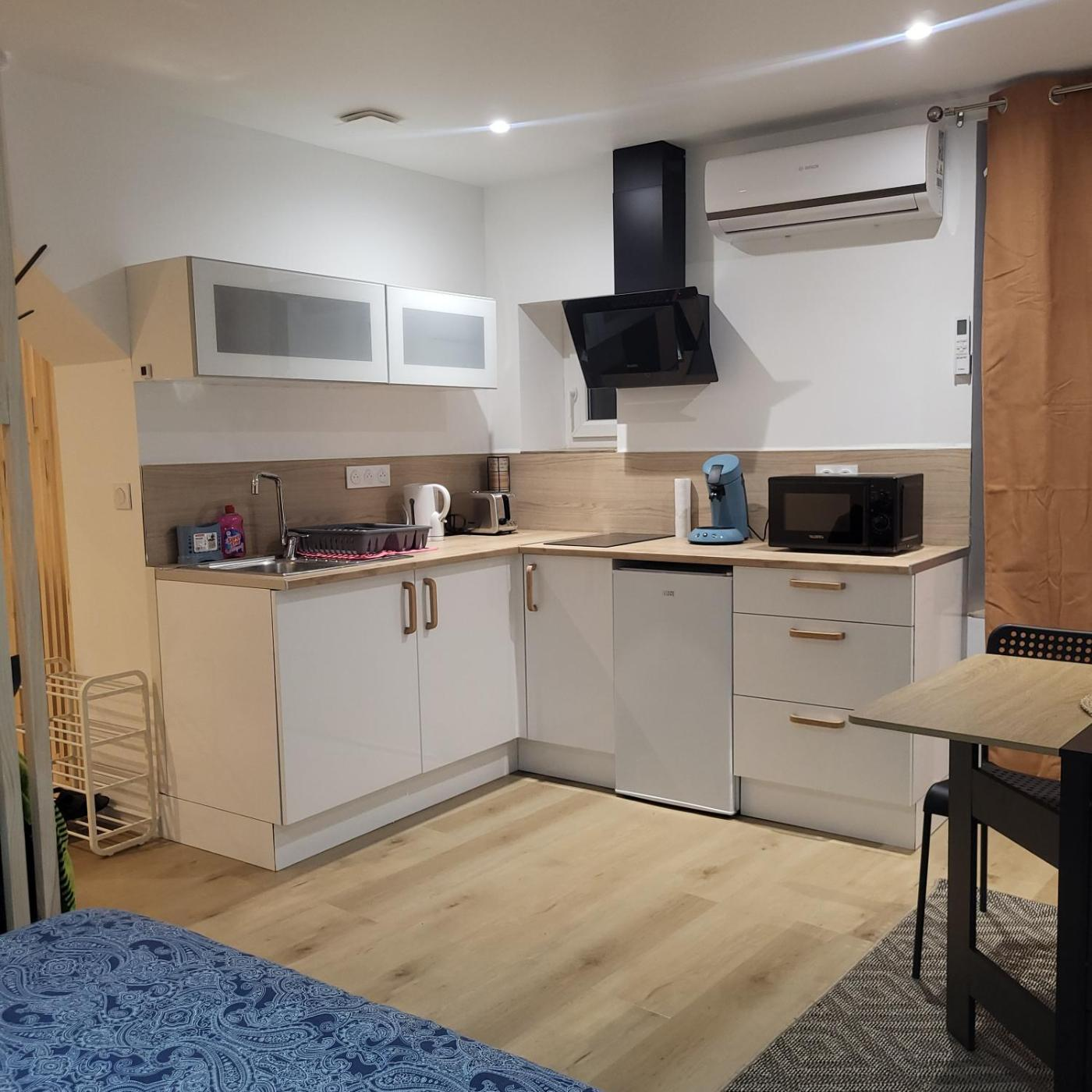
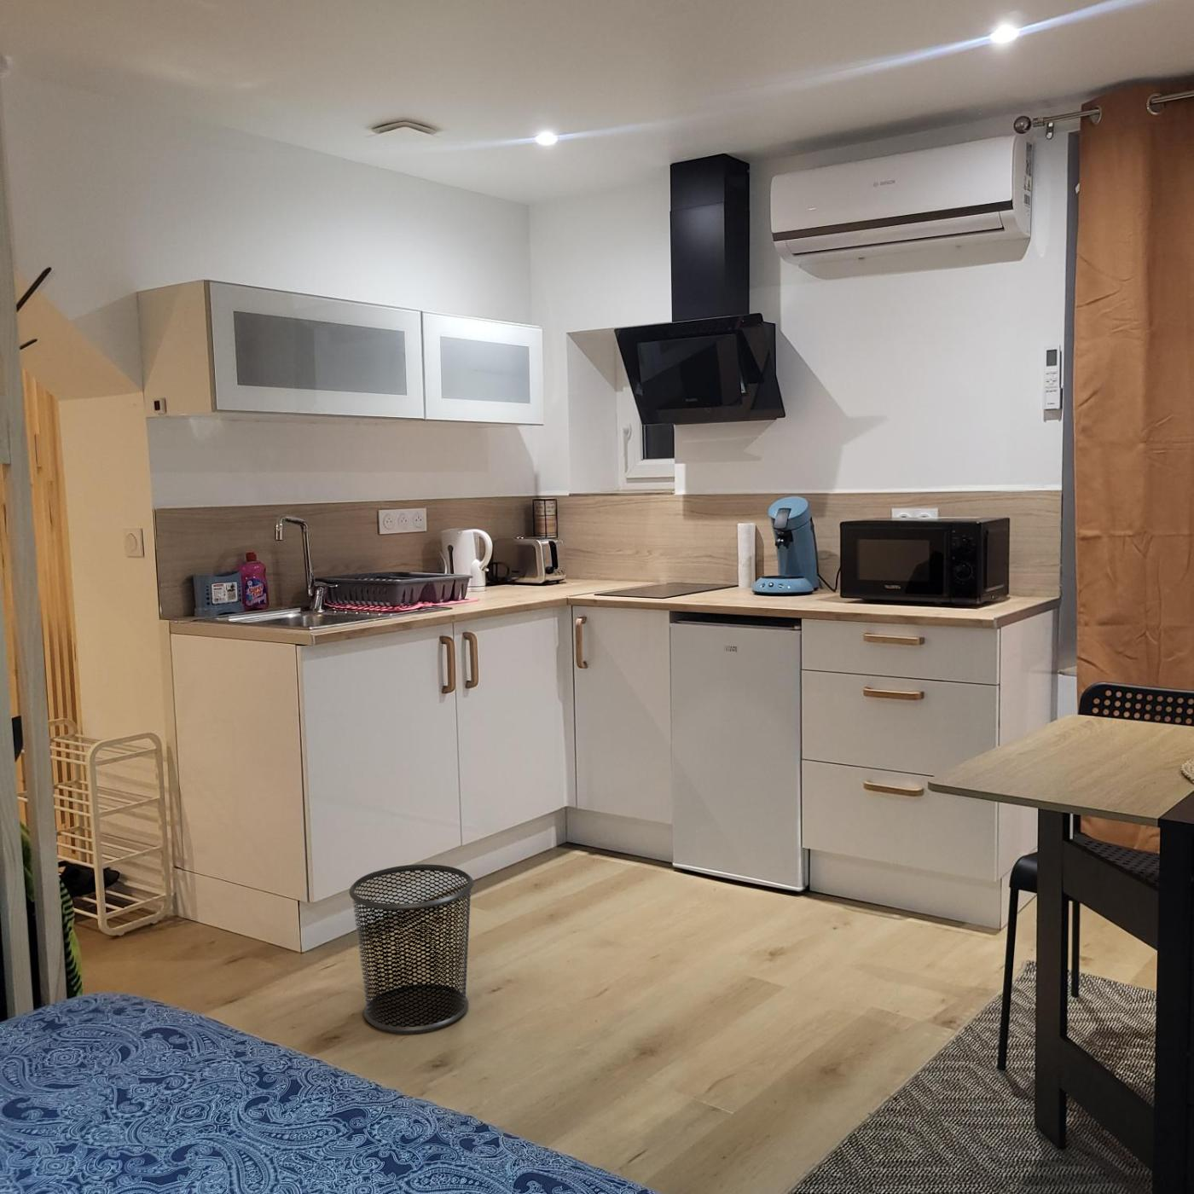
+ waste bin (413, 947)
